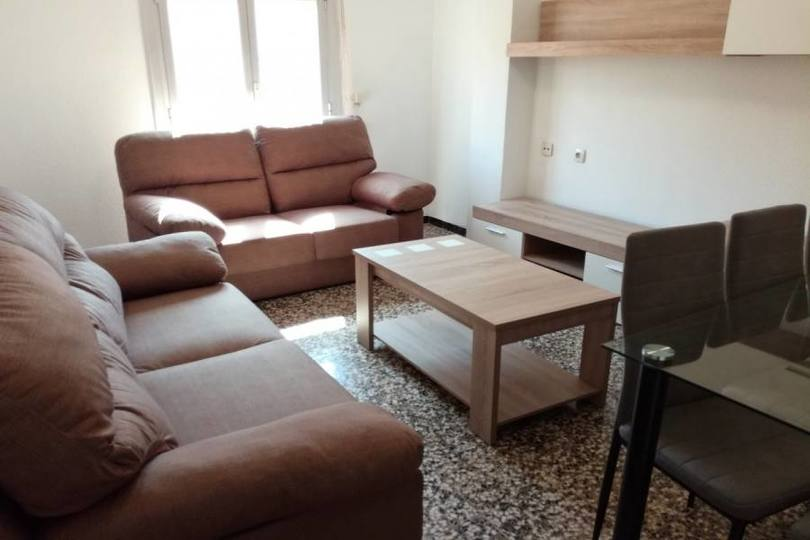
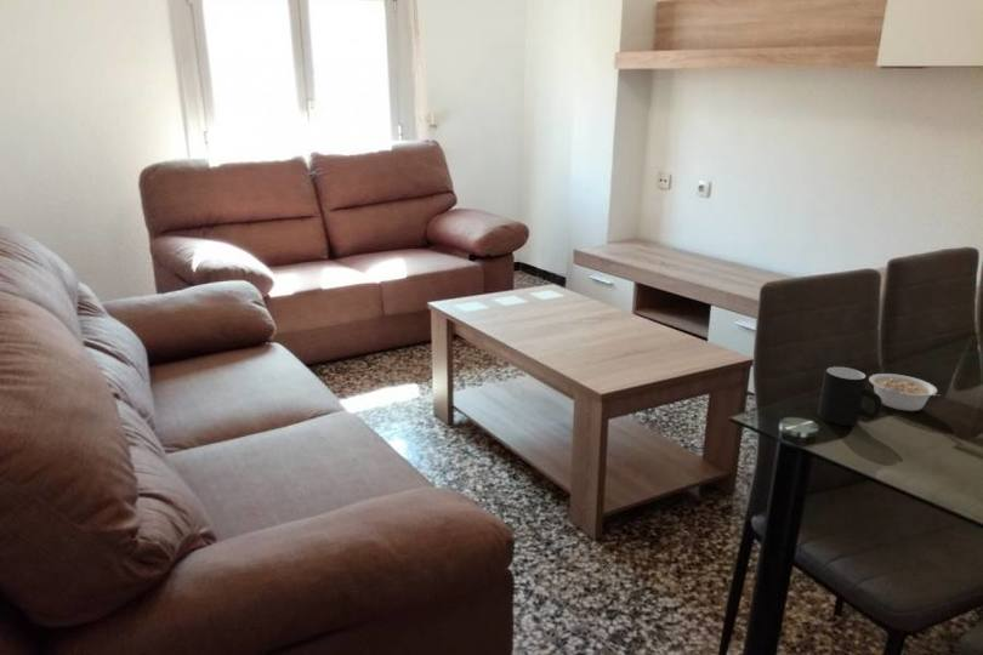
+ mug (851, 398)
+ legume (903, 392)
